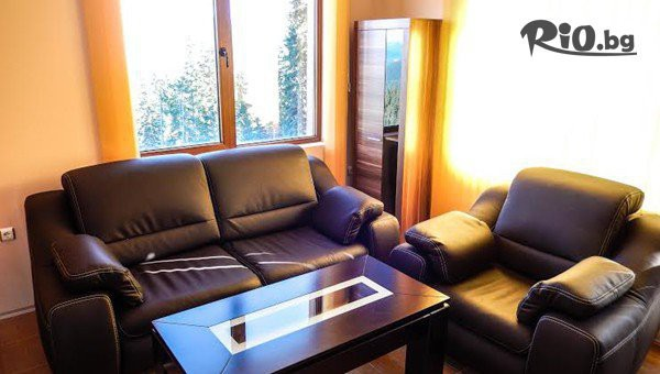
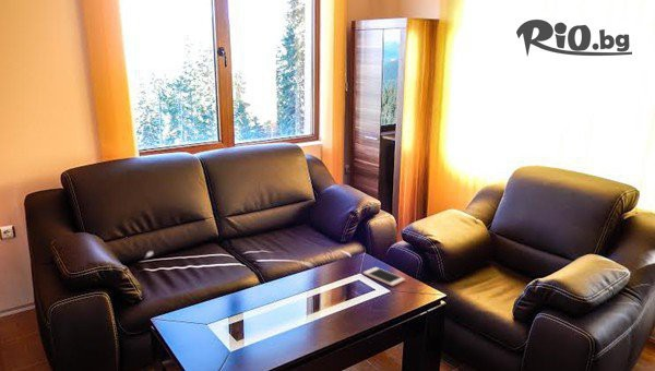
+ cell phone (383, 276)
